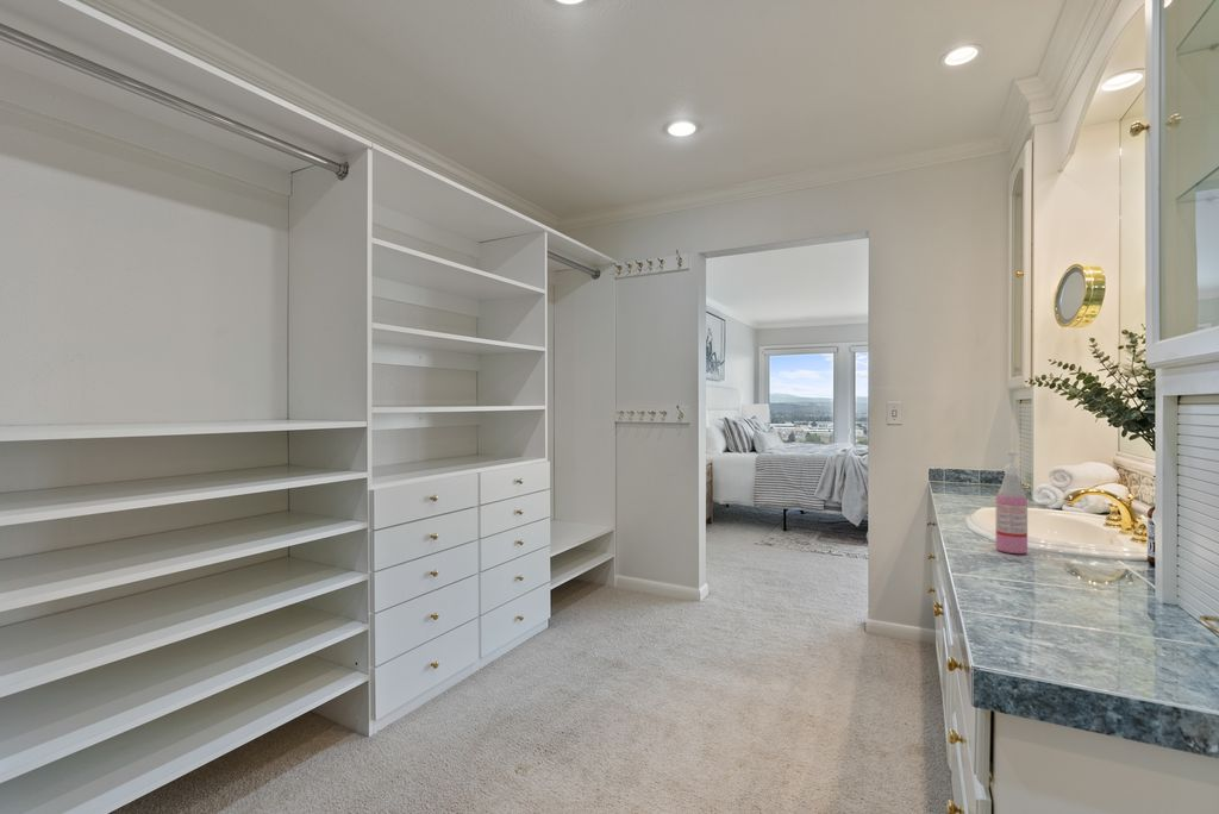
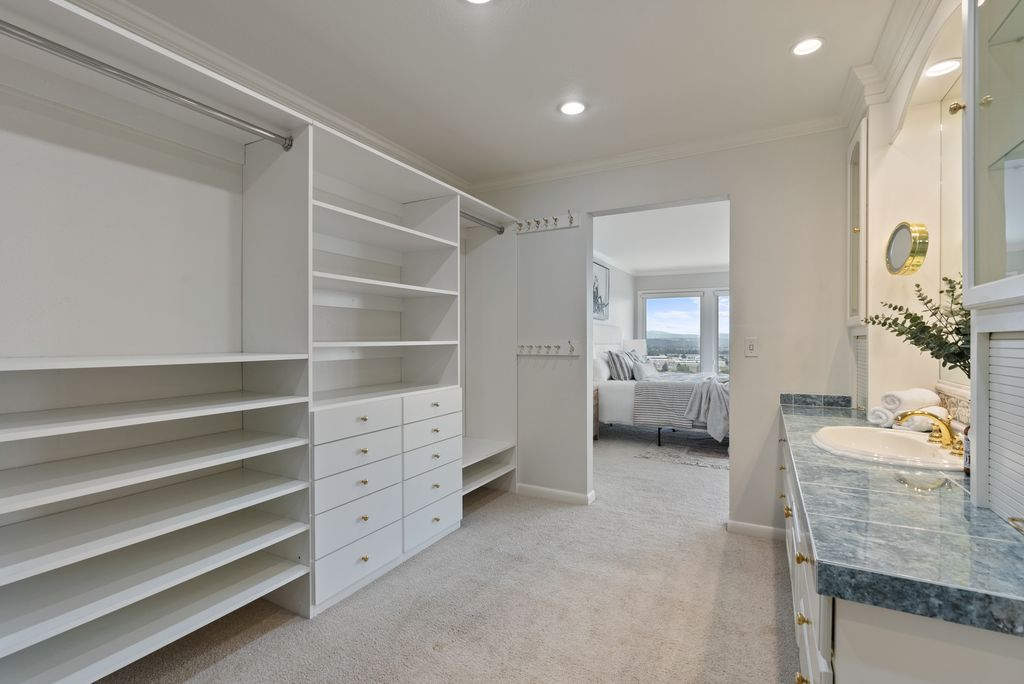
- soap dispenser (1012, 501)
